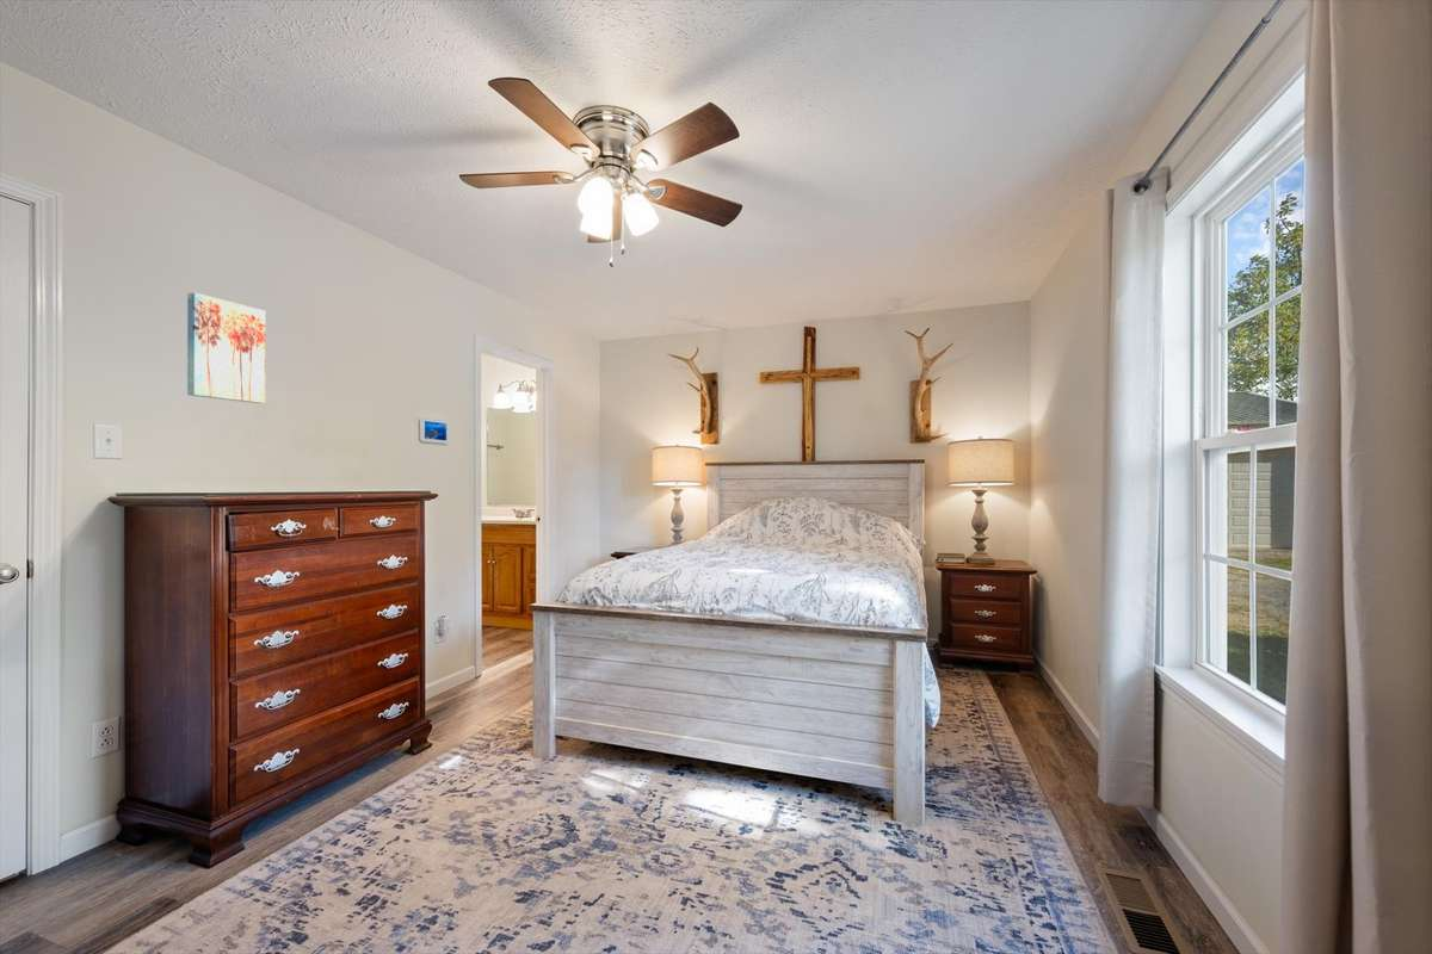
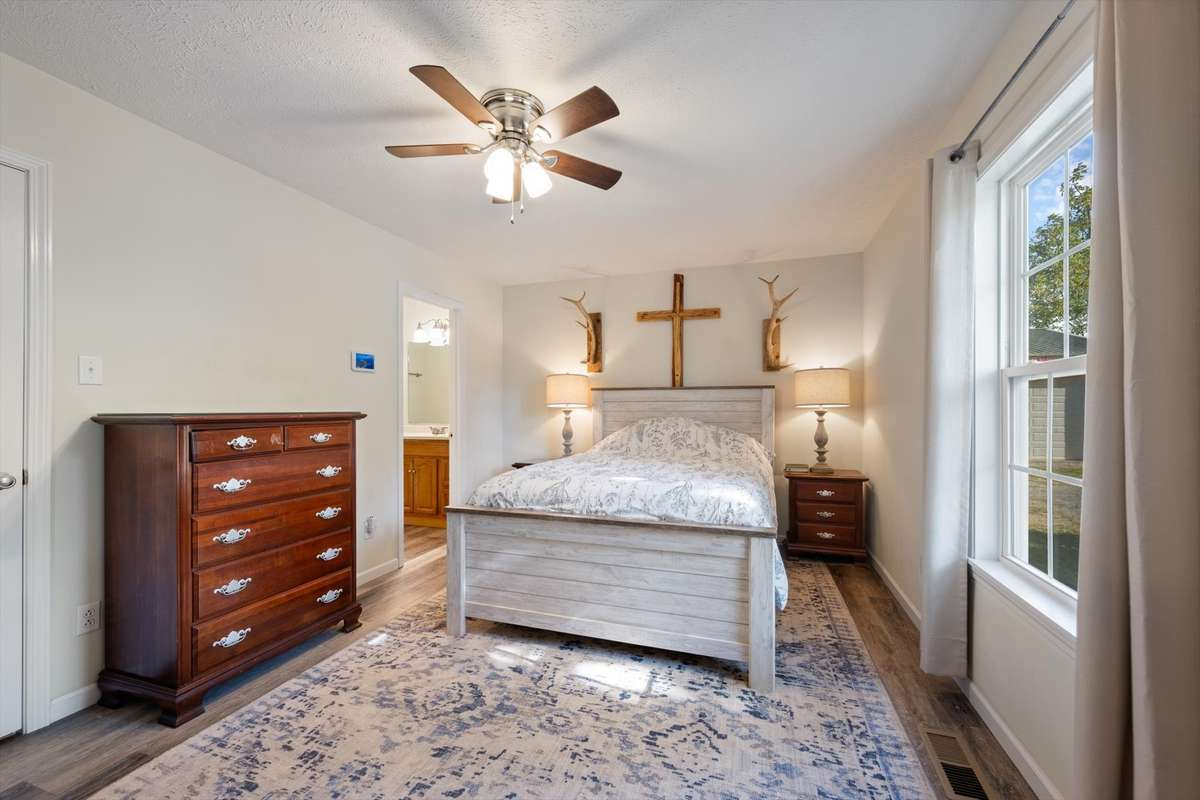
- wall art (228, 351)
